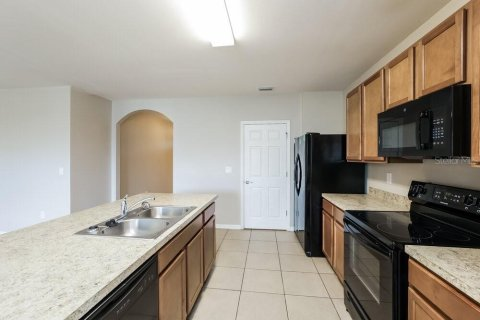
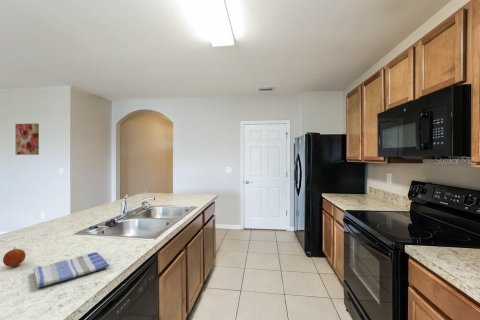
+ wall art (27, 139)
+ dish towel (71, 267)
+ fruit (14, 256)
